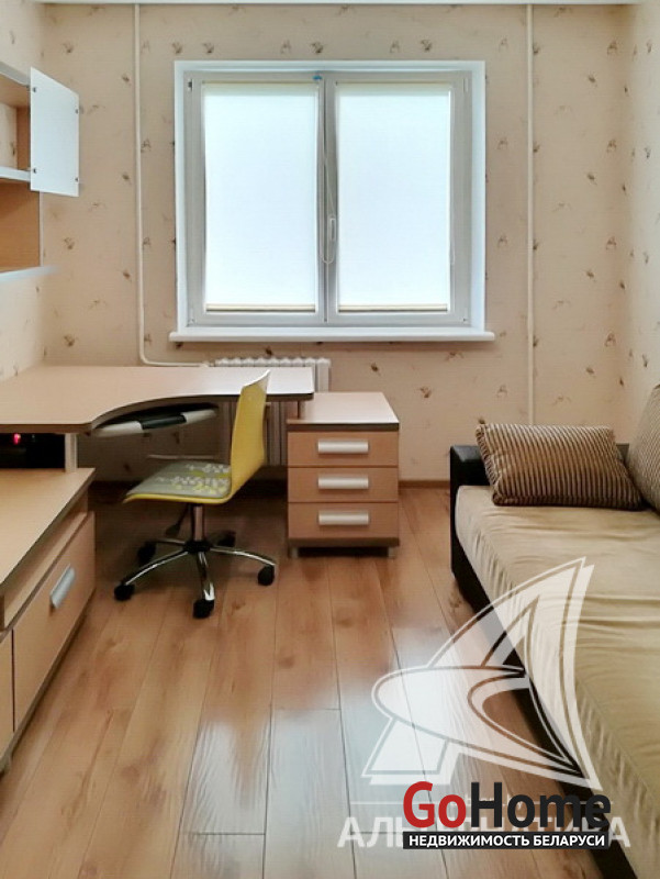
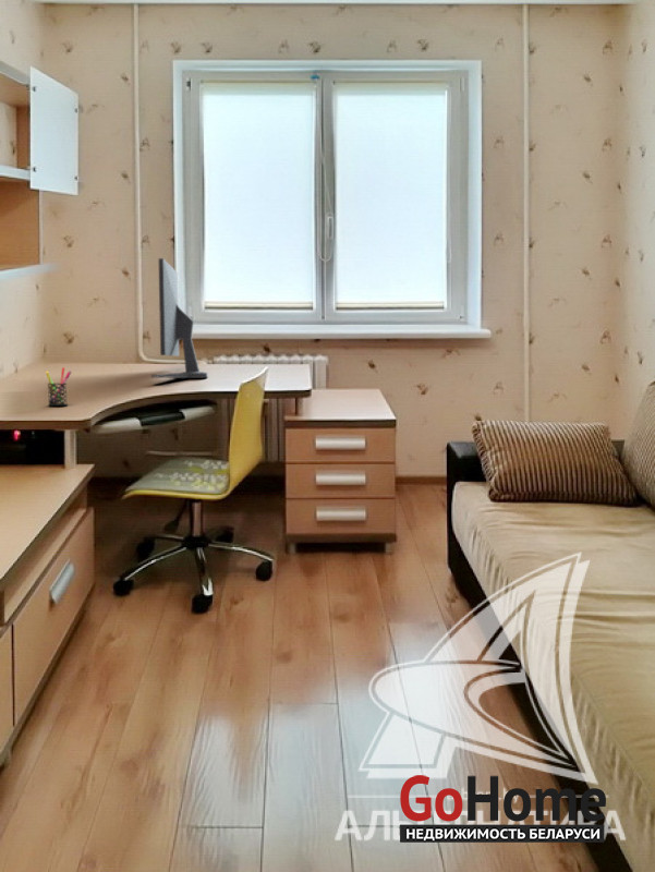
+ pen holder (56, 386)
+ computer monitor (181, 322)
